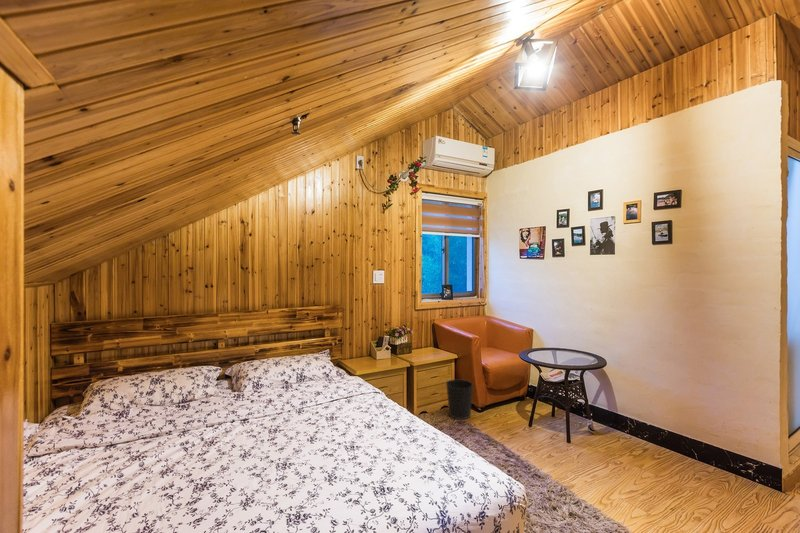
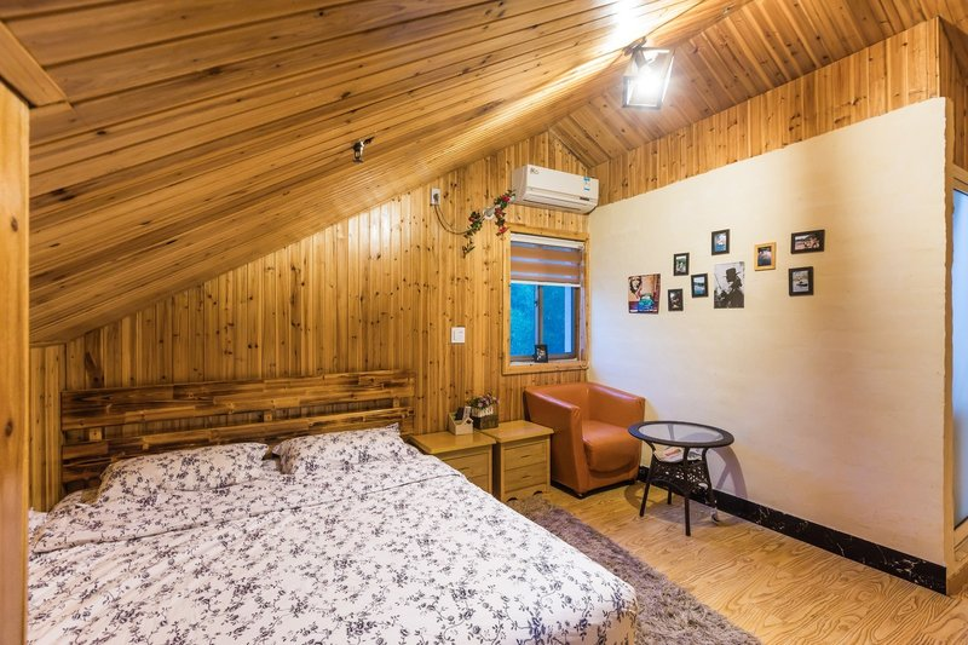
- wastebasket (459, 399)
